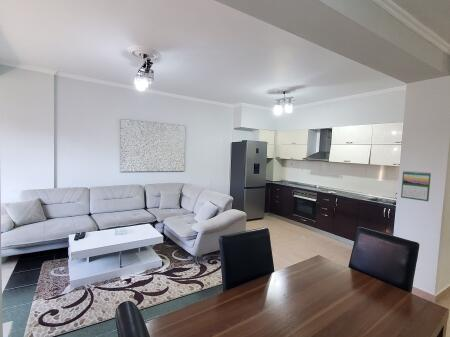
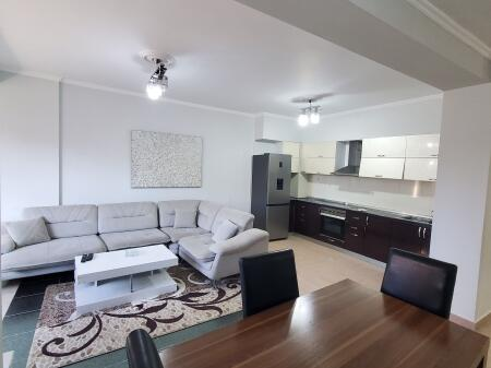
- calendar (415, 185)
